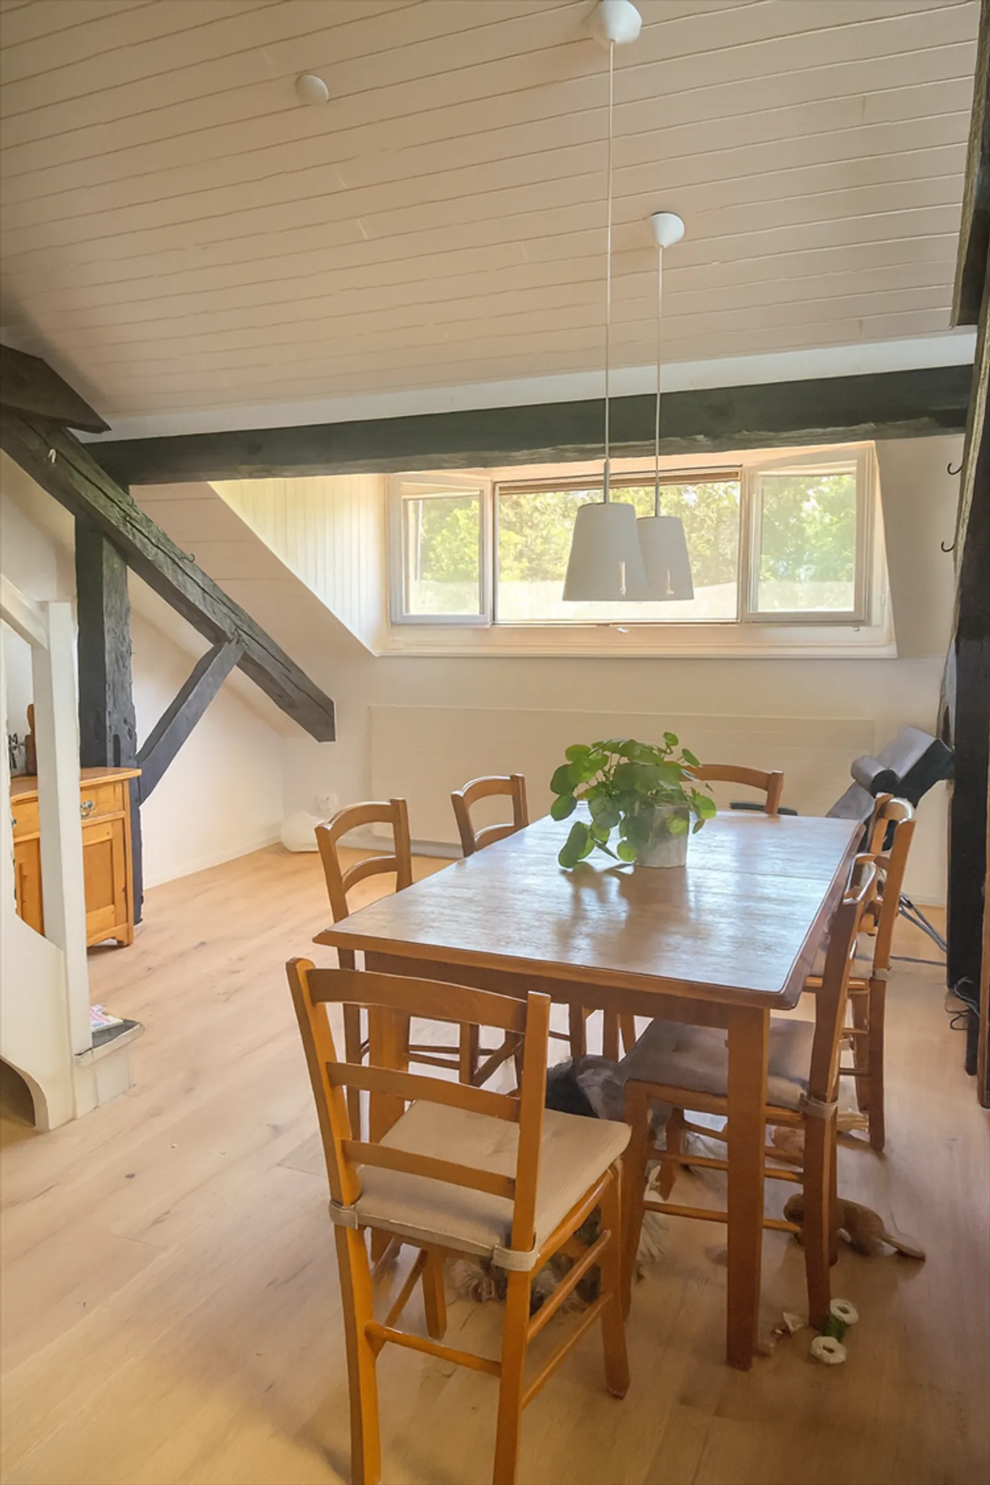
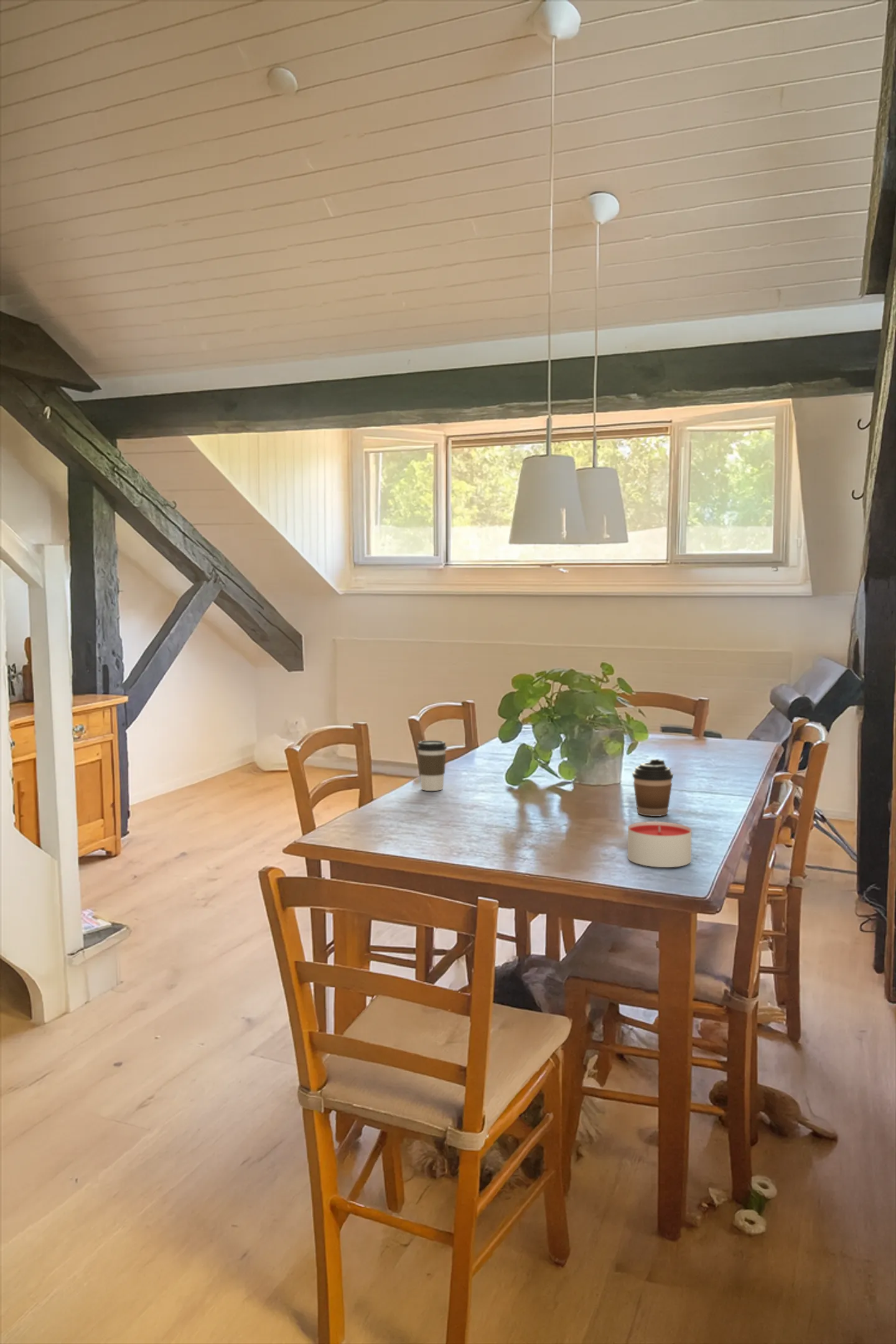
+ coffee cup (652, 786)
+ coffee cup (432, 765)
+ candle (659, 842)
